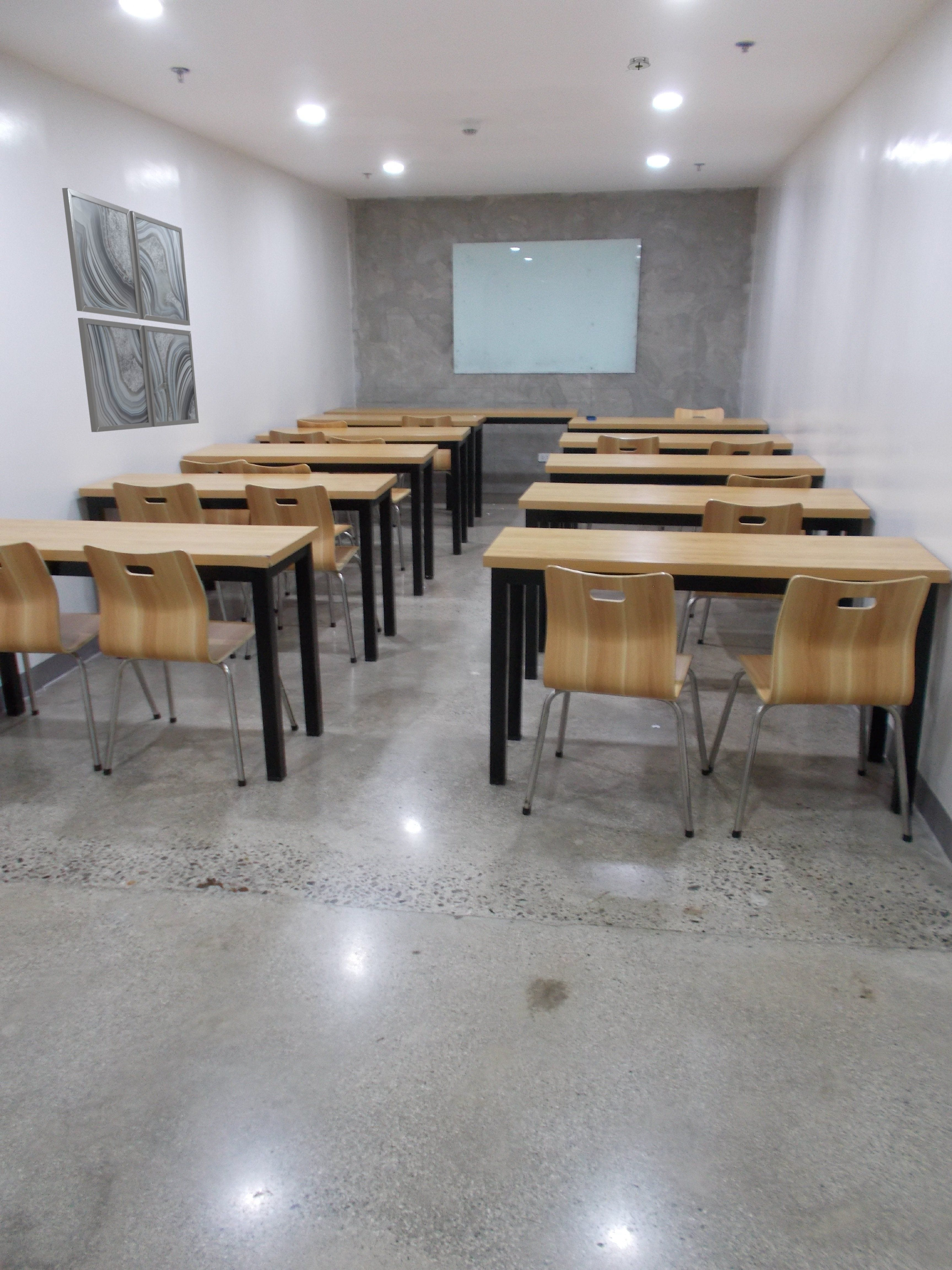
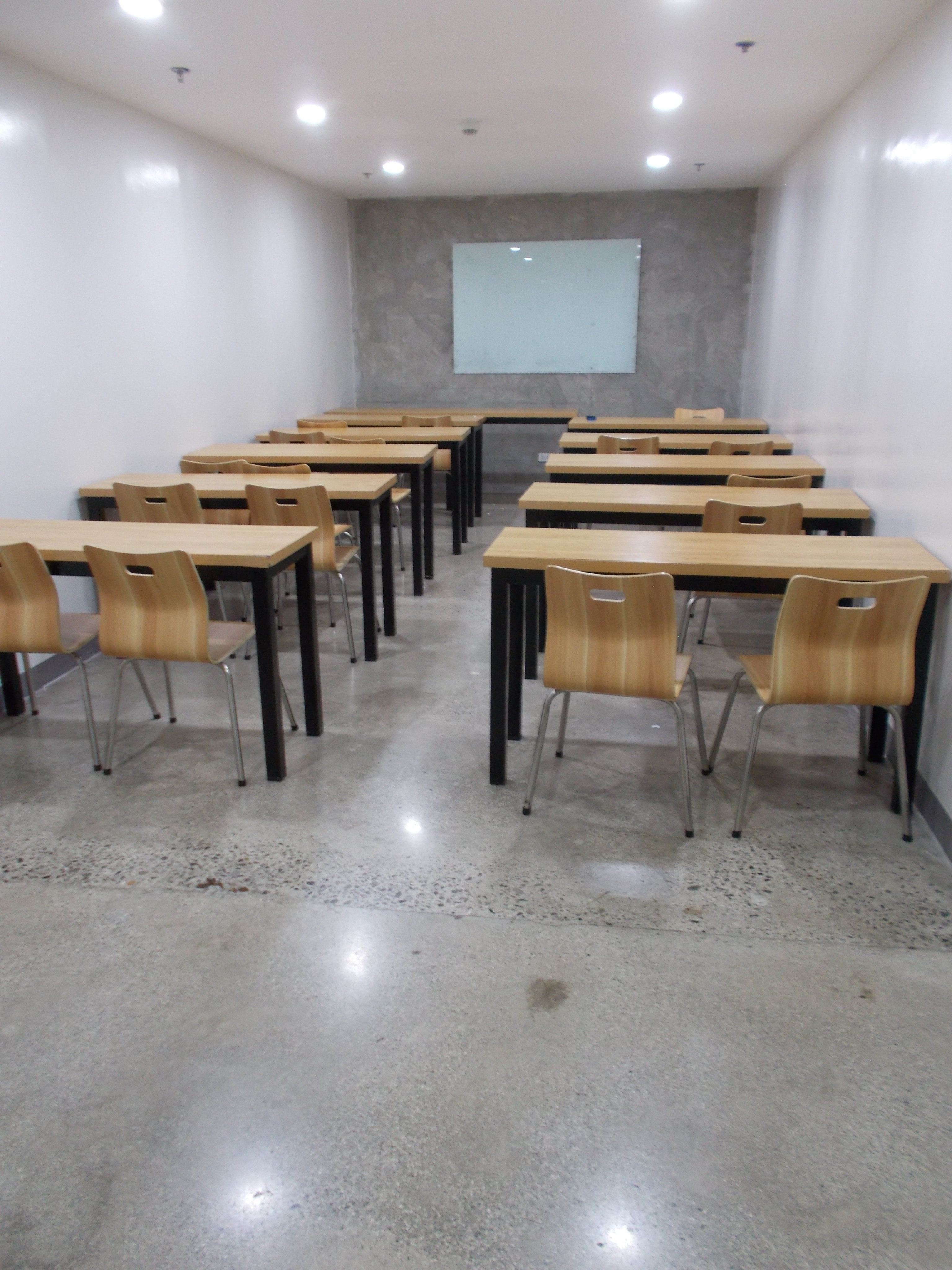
- smoke detector (638, 63)
- wall art (141, 319)
